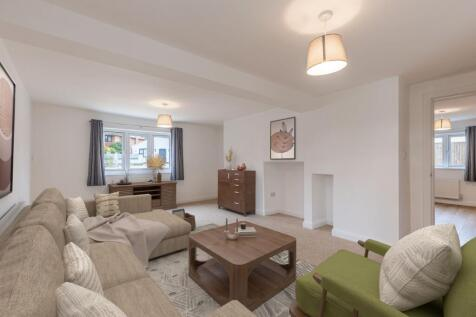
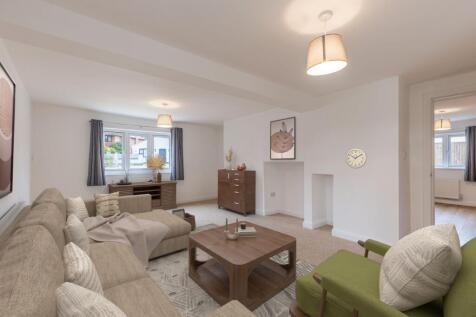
+ wall clock (355, 158)
